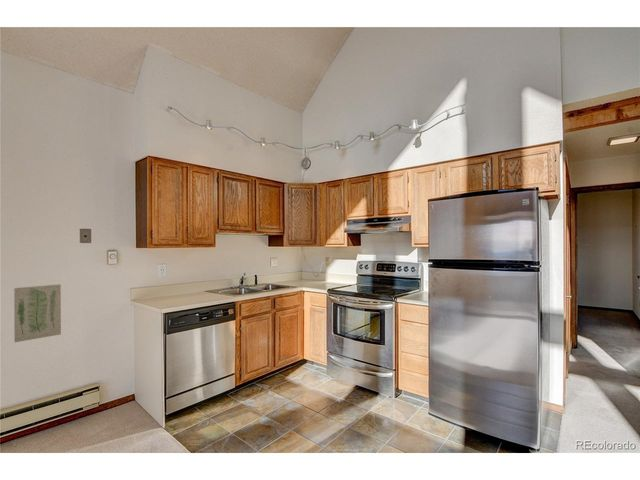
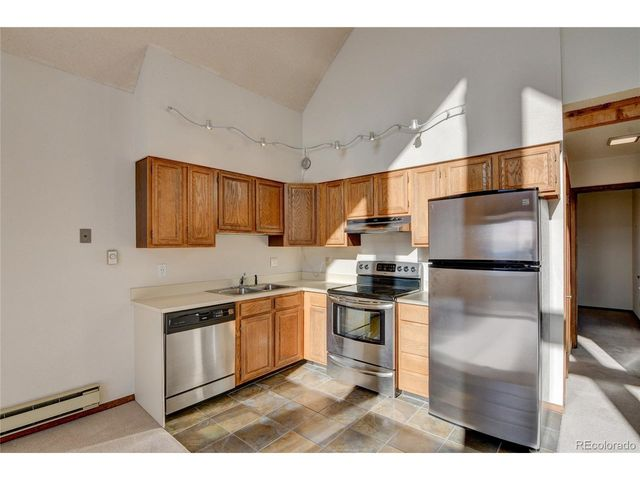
- wall art (38, 311)
